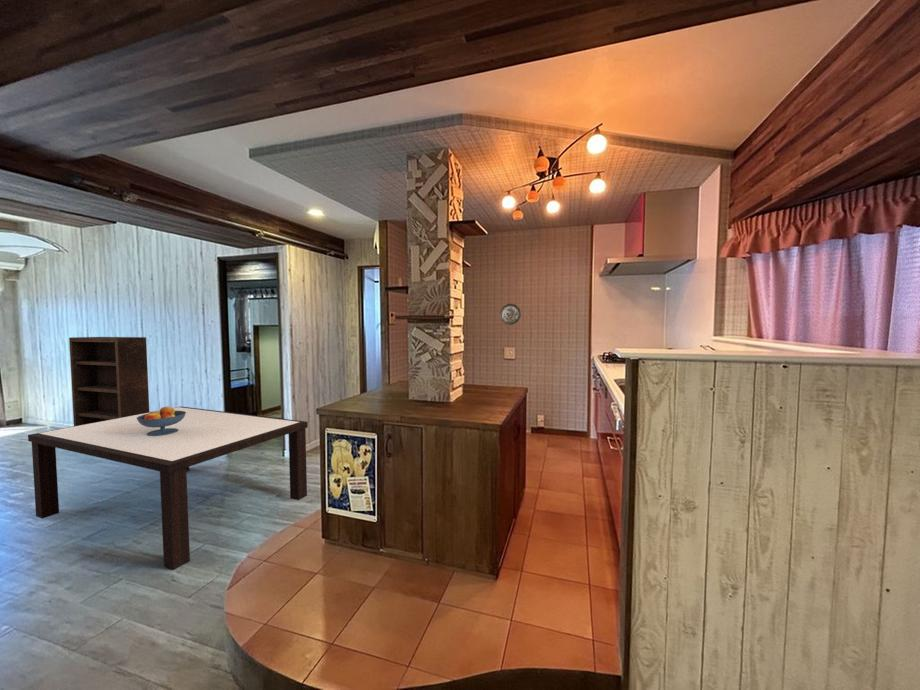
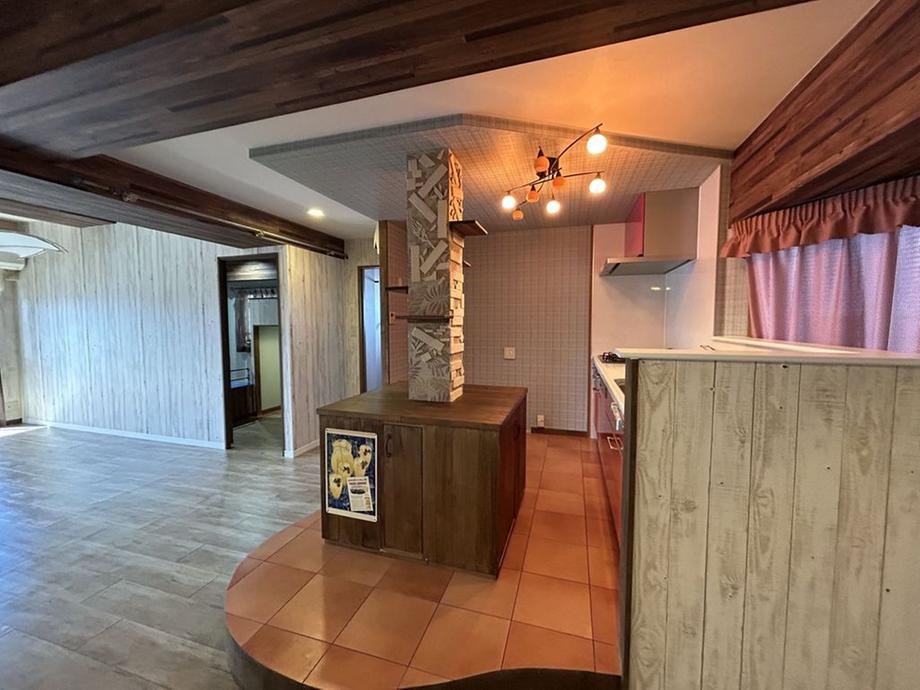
- decorative plate (510, 314)
- bookshelf (110, 389)
- fruit bowl (162, 420)
- dining table (177, 466)
